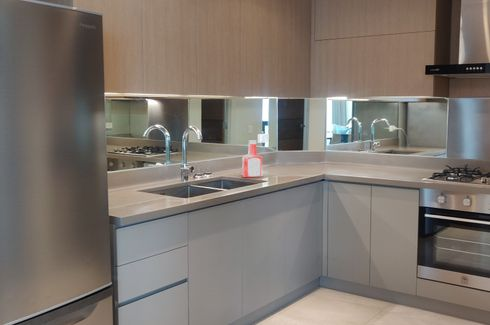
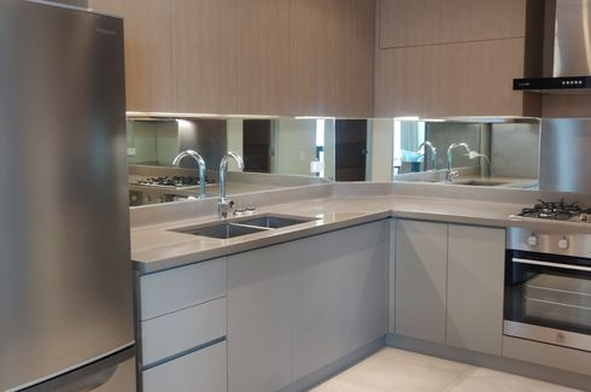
- soap bottle (252, 158)
